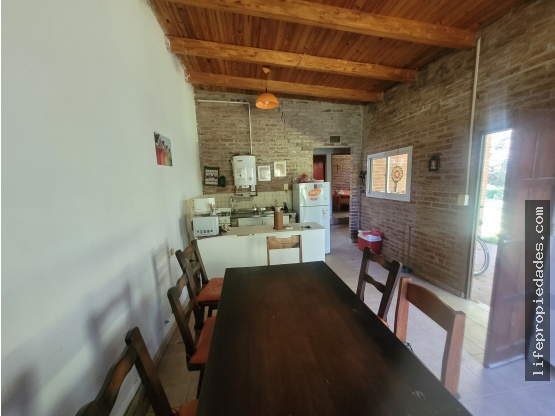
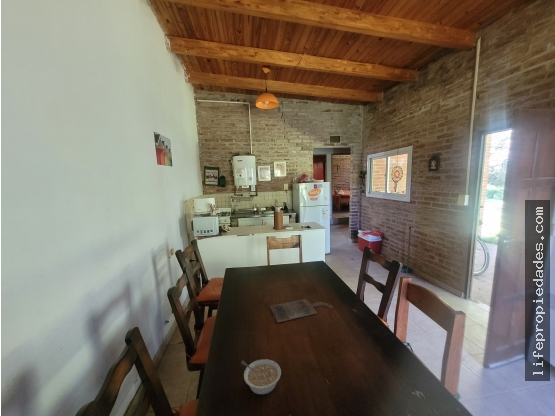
+ home sign (301, 307)
+ legume (261, 377)
